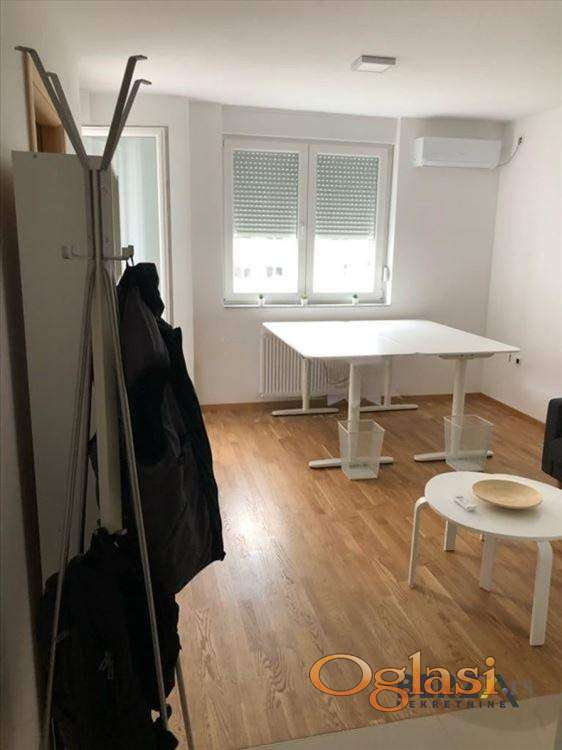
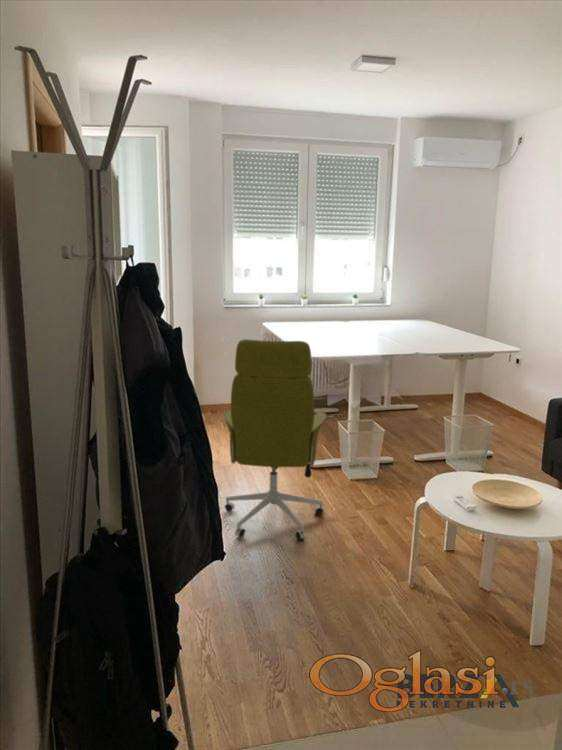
+ office chair (274, 430)
